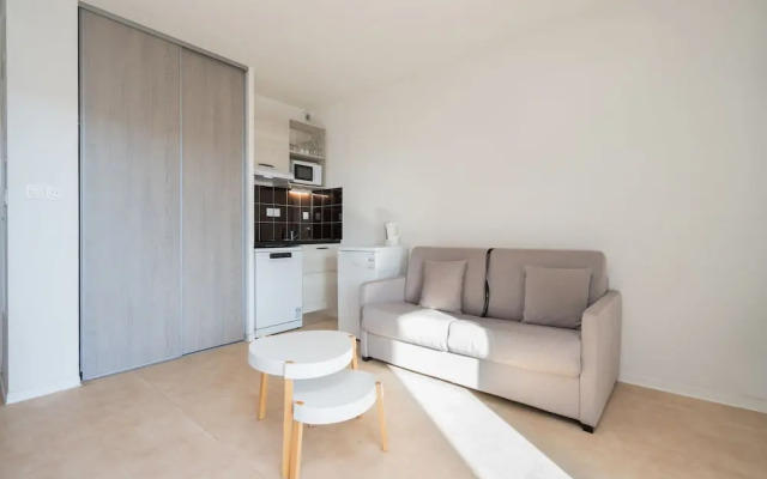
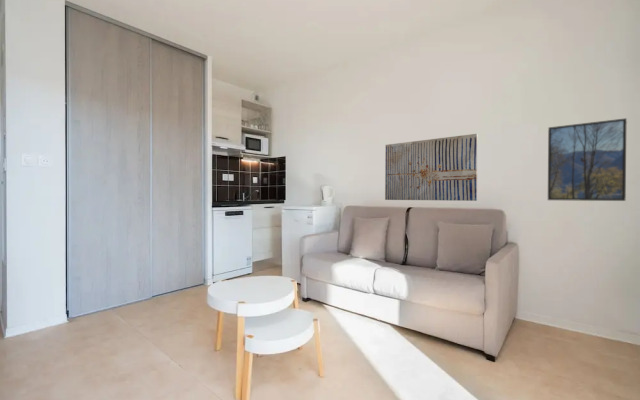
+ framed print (584, 161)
+ wall art (426, 170)
